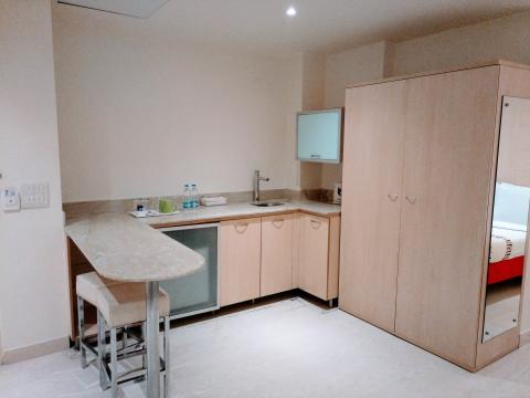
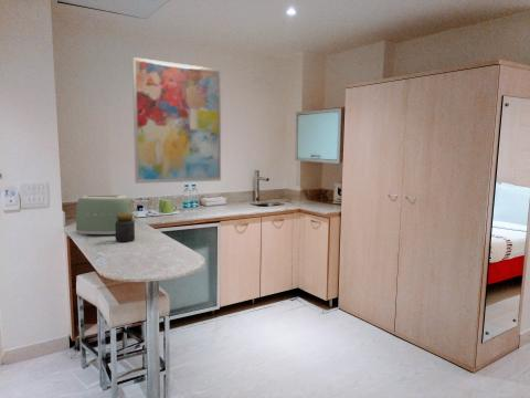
+ jar (125, 227)
+ toaster (104, 213)
+ wall art (179, 124)
